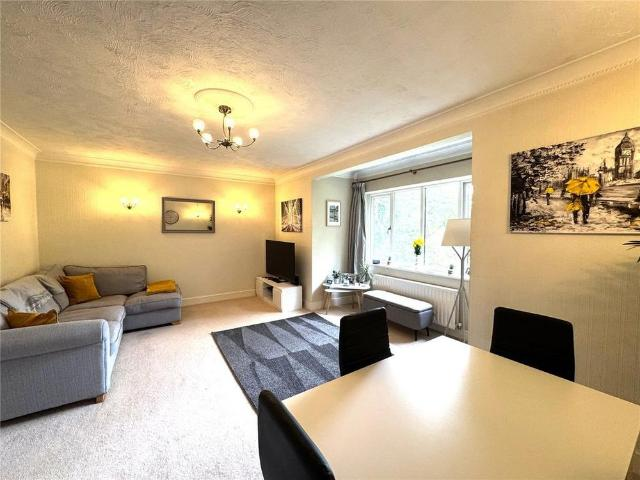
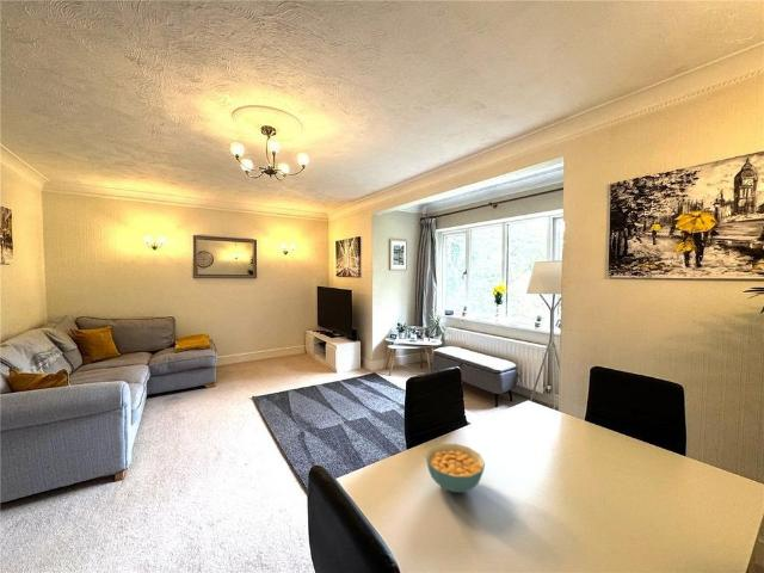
+ cereal bowl (454, 472)
